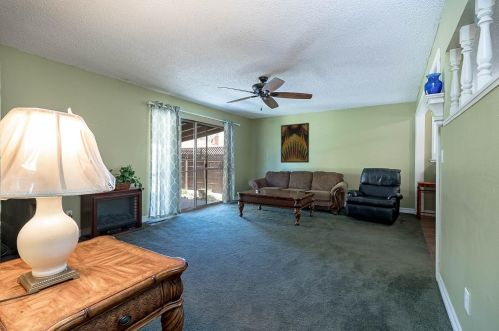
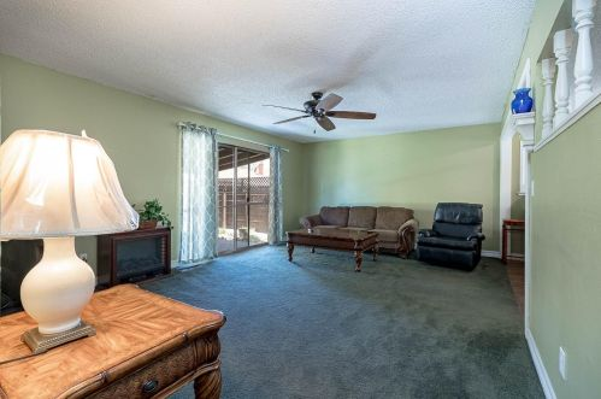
- wall art (294, 143)
